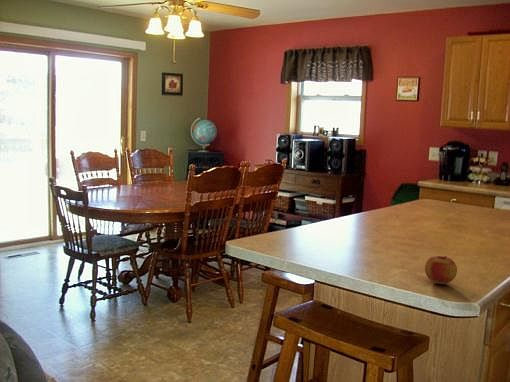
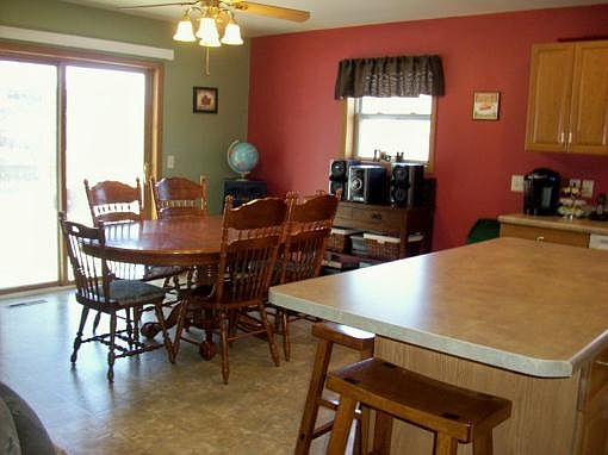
- apple (440, 269)
